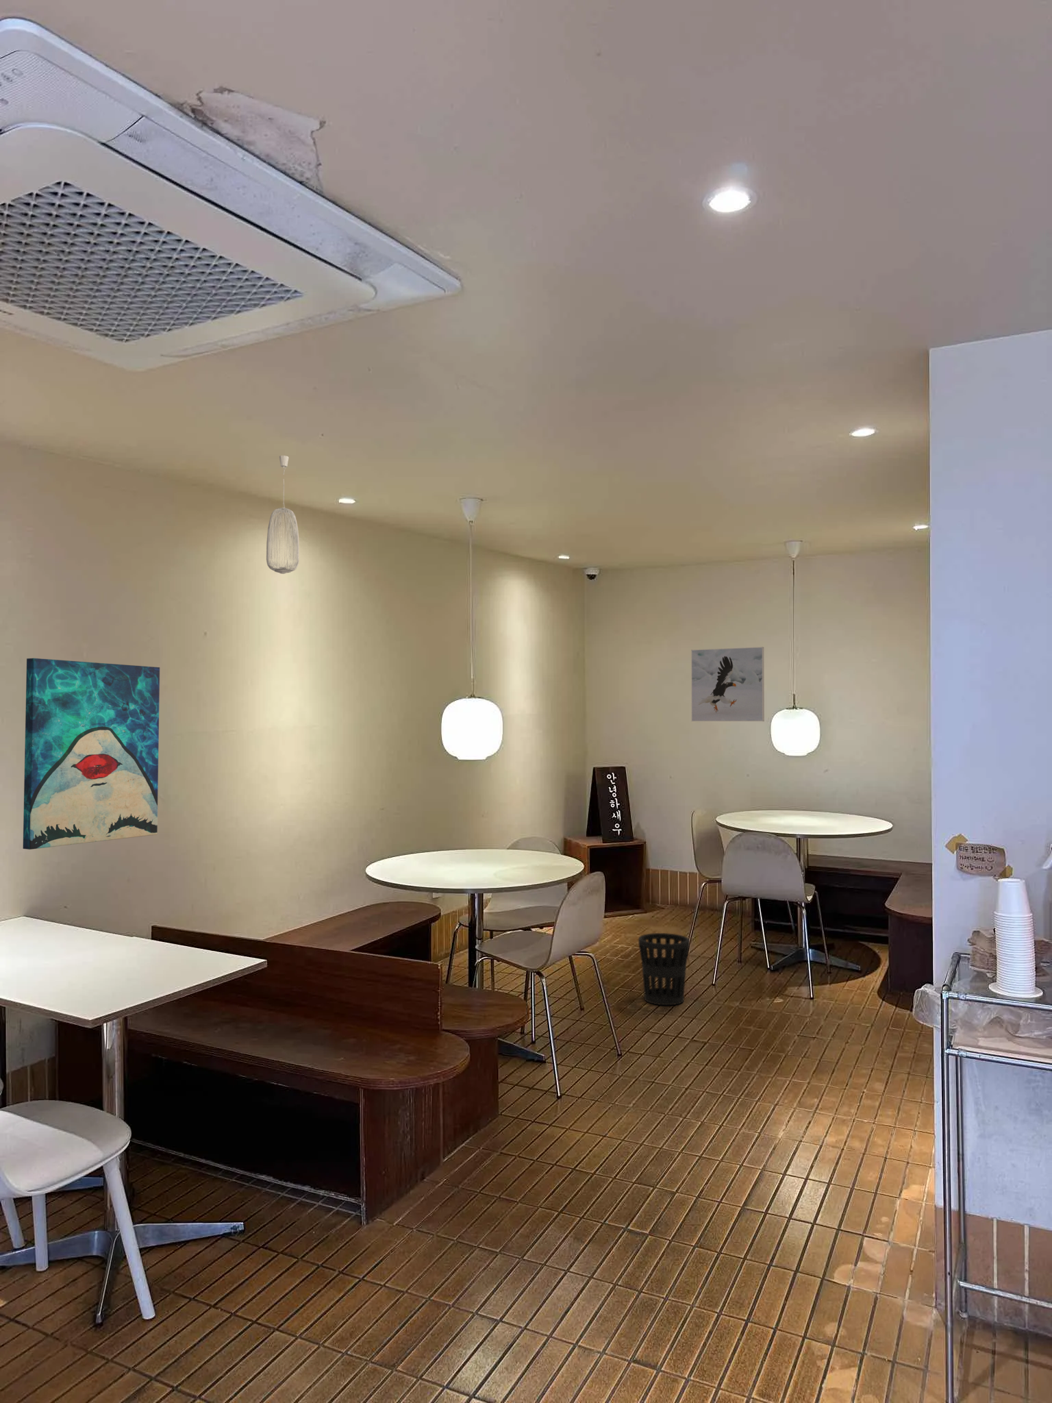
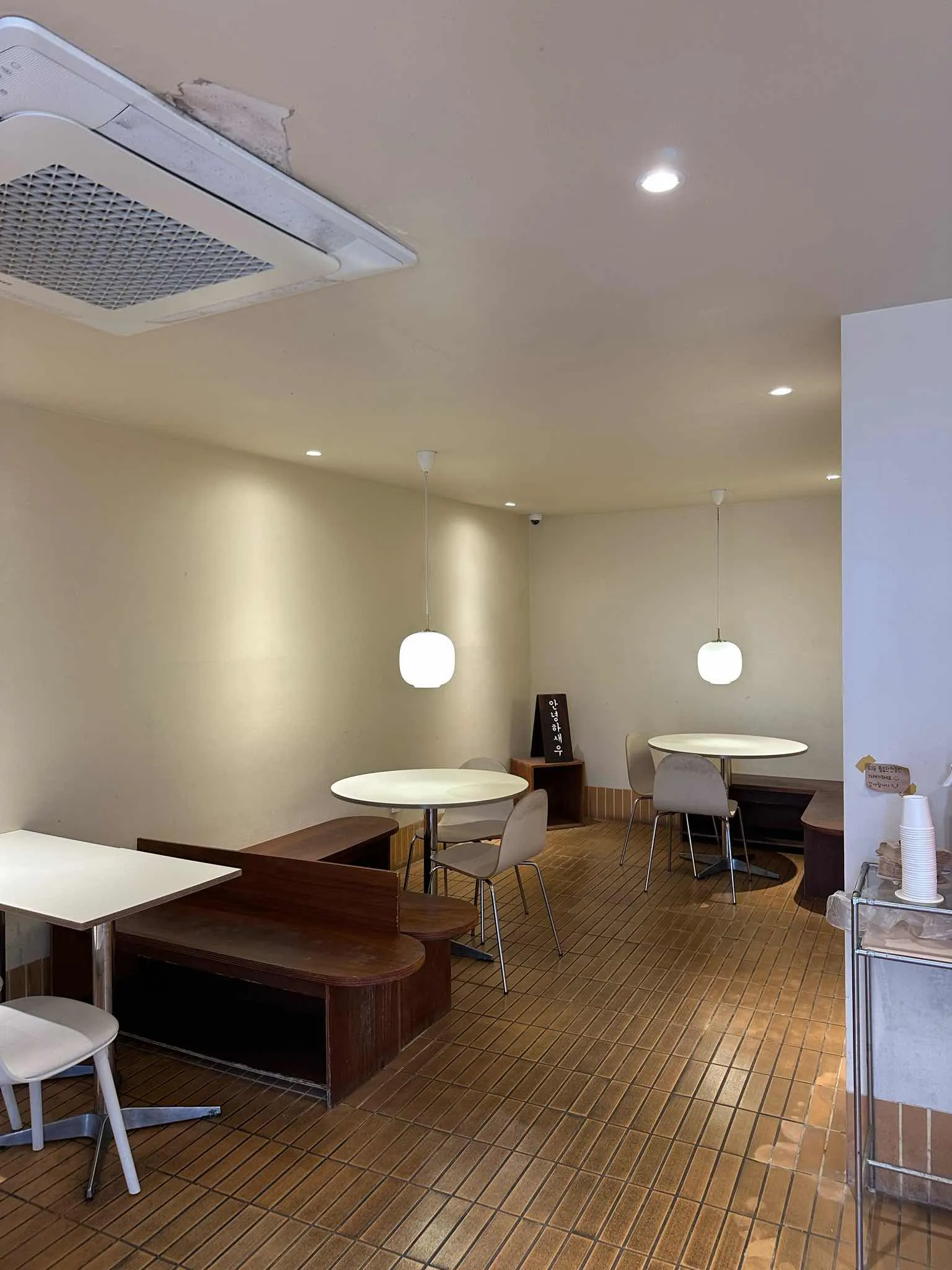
- pendant light (283, 515)
- wastebasket (664, 969)
- wall art (96, 751)
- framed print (727, 684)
